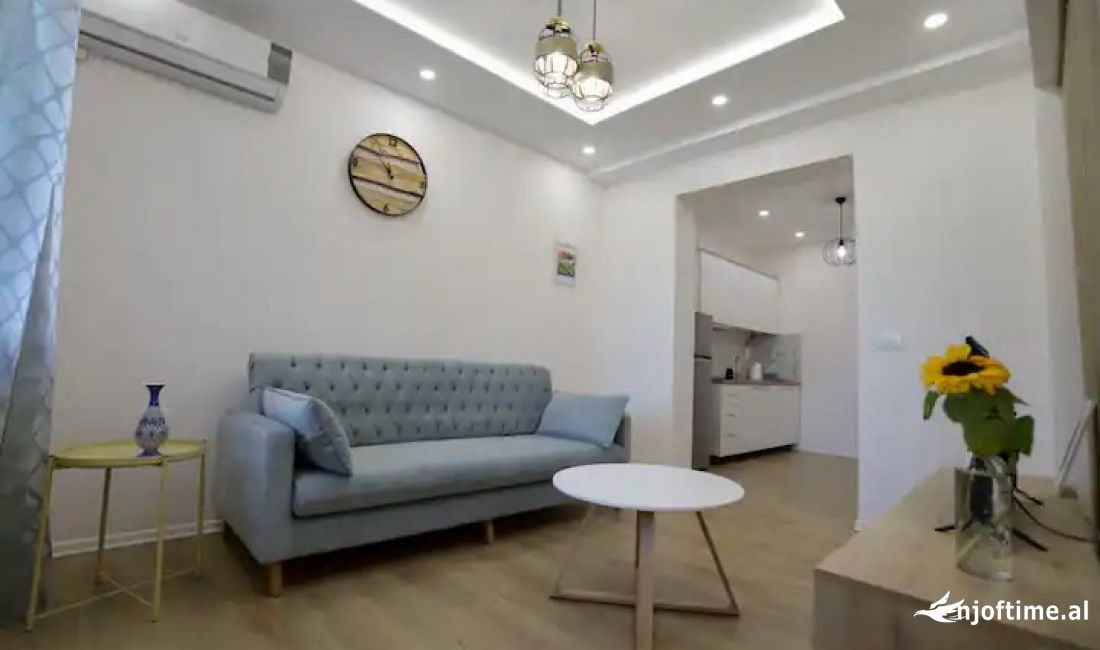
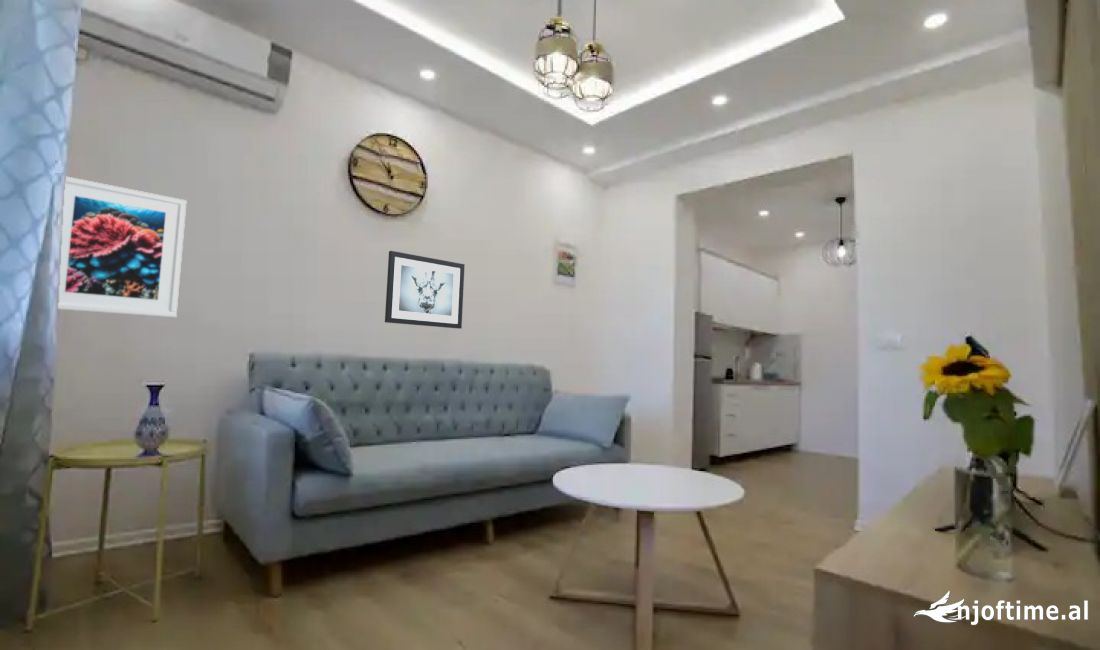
+ wall art (426, 291)
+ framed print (118, 250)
